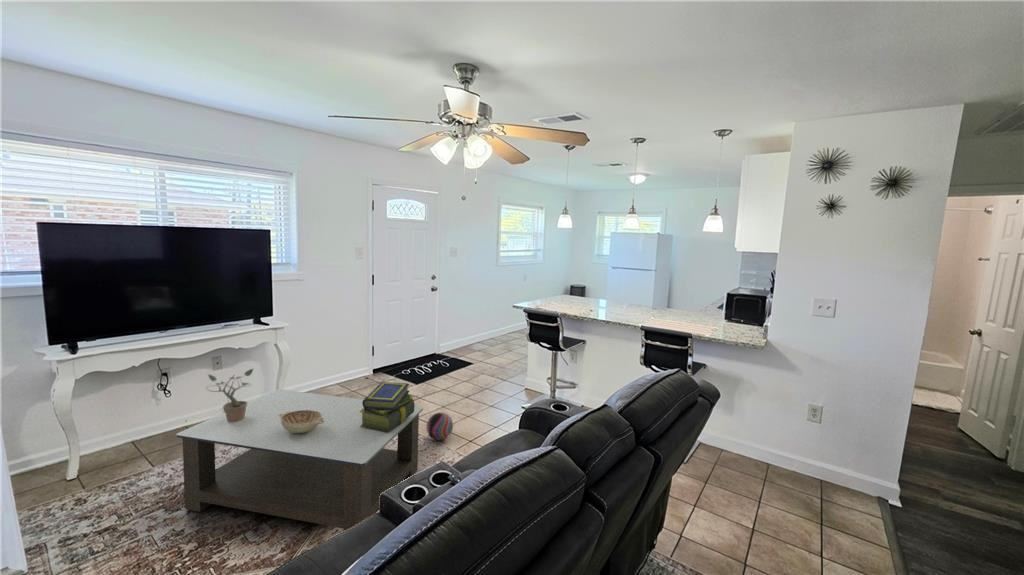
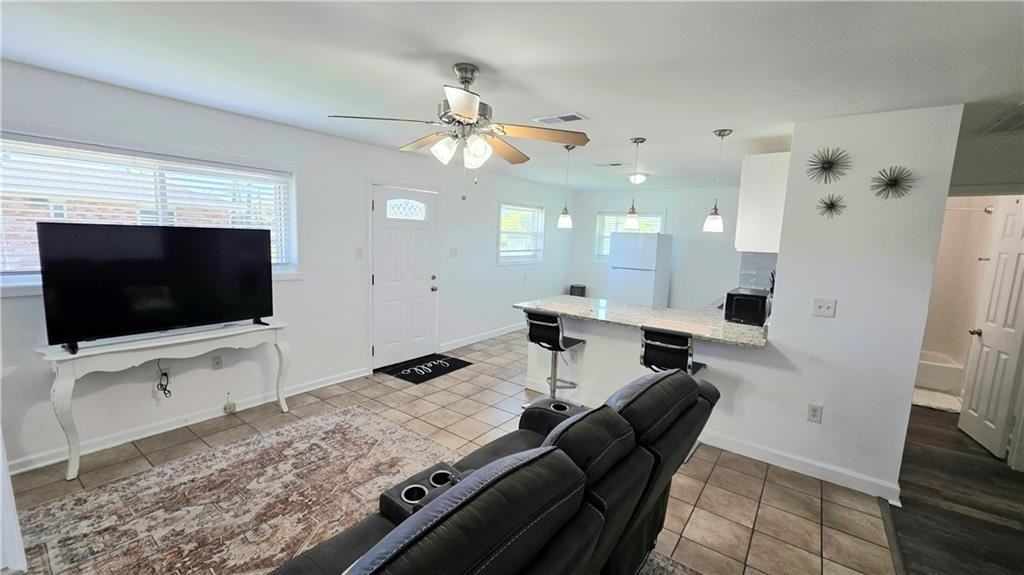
- potted plant (230, 390)
- stack of books (388, 405)
- decorative ball (439, 426)
- coffee table (312, 454)
- decorative bowl (301, 422)
